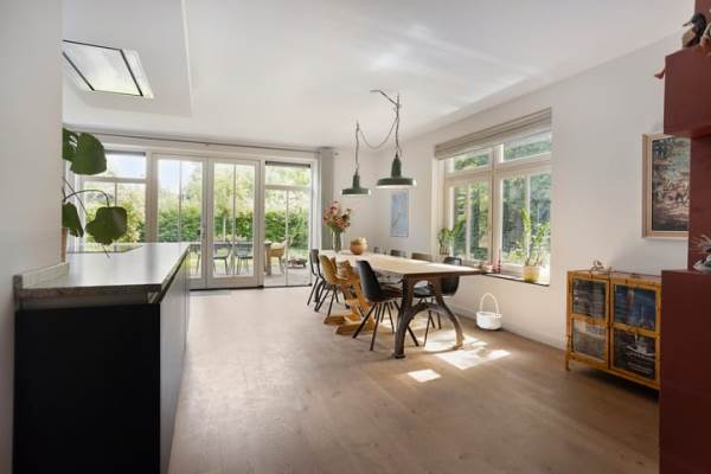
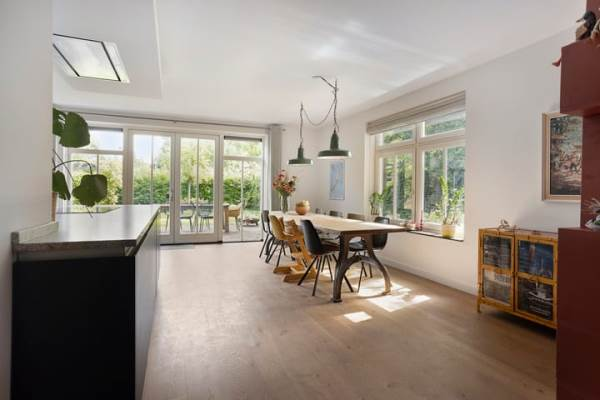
- basket (487, 312)
